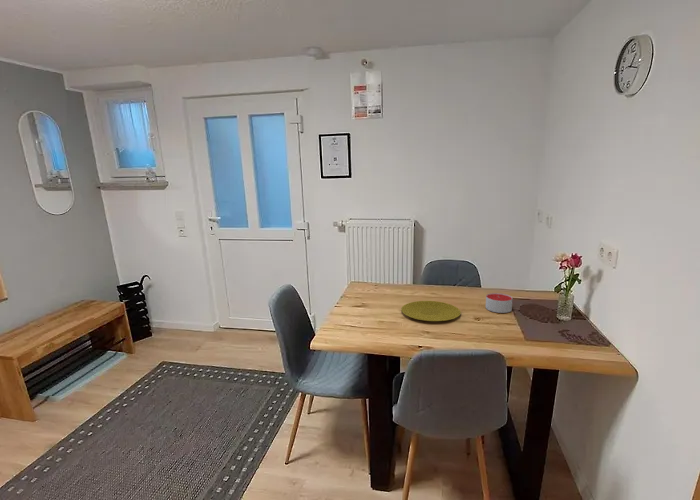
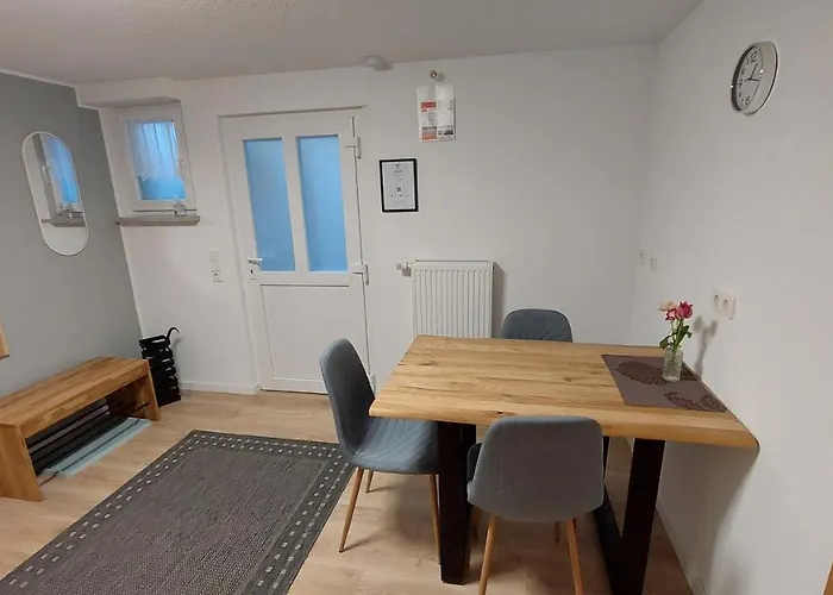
- candle (498, 302)
- plate (430, 311)
